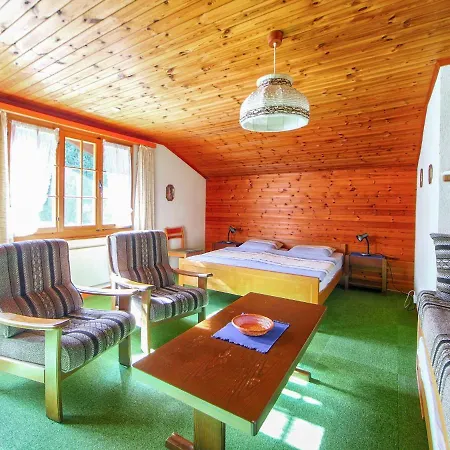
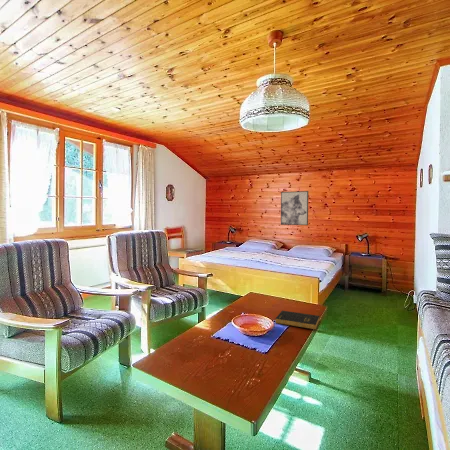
+ book (296, 319)
+ wall art (294, 208)
